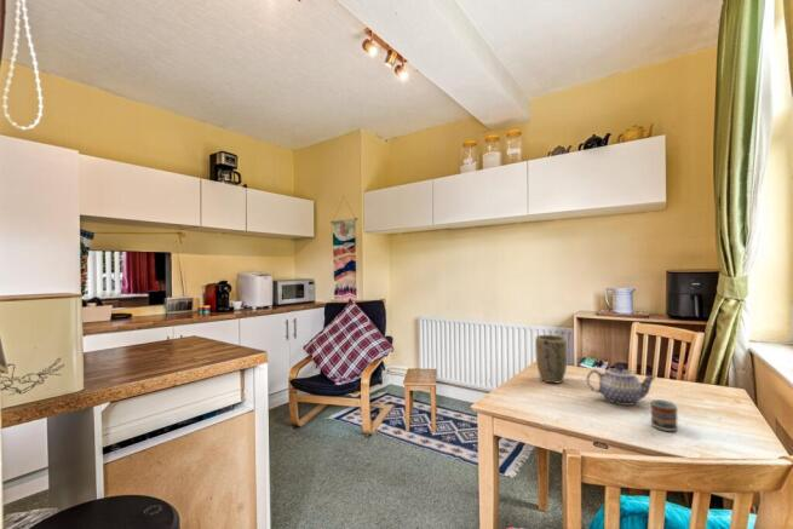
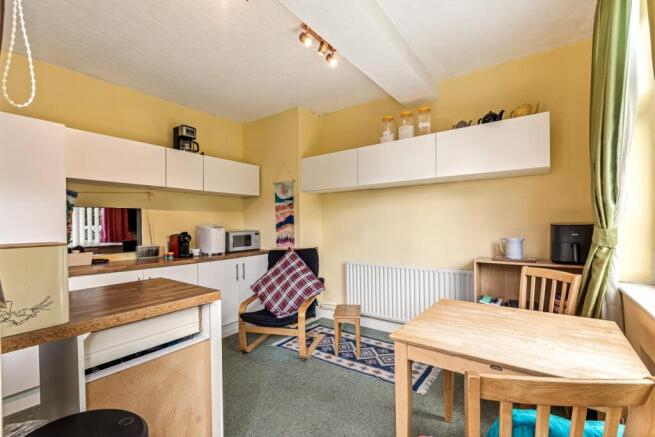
- plant pot (551, 358)
- teapot (620, 383)
- cup (662, 413)
